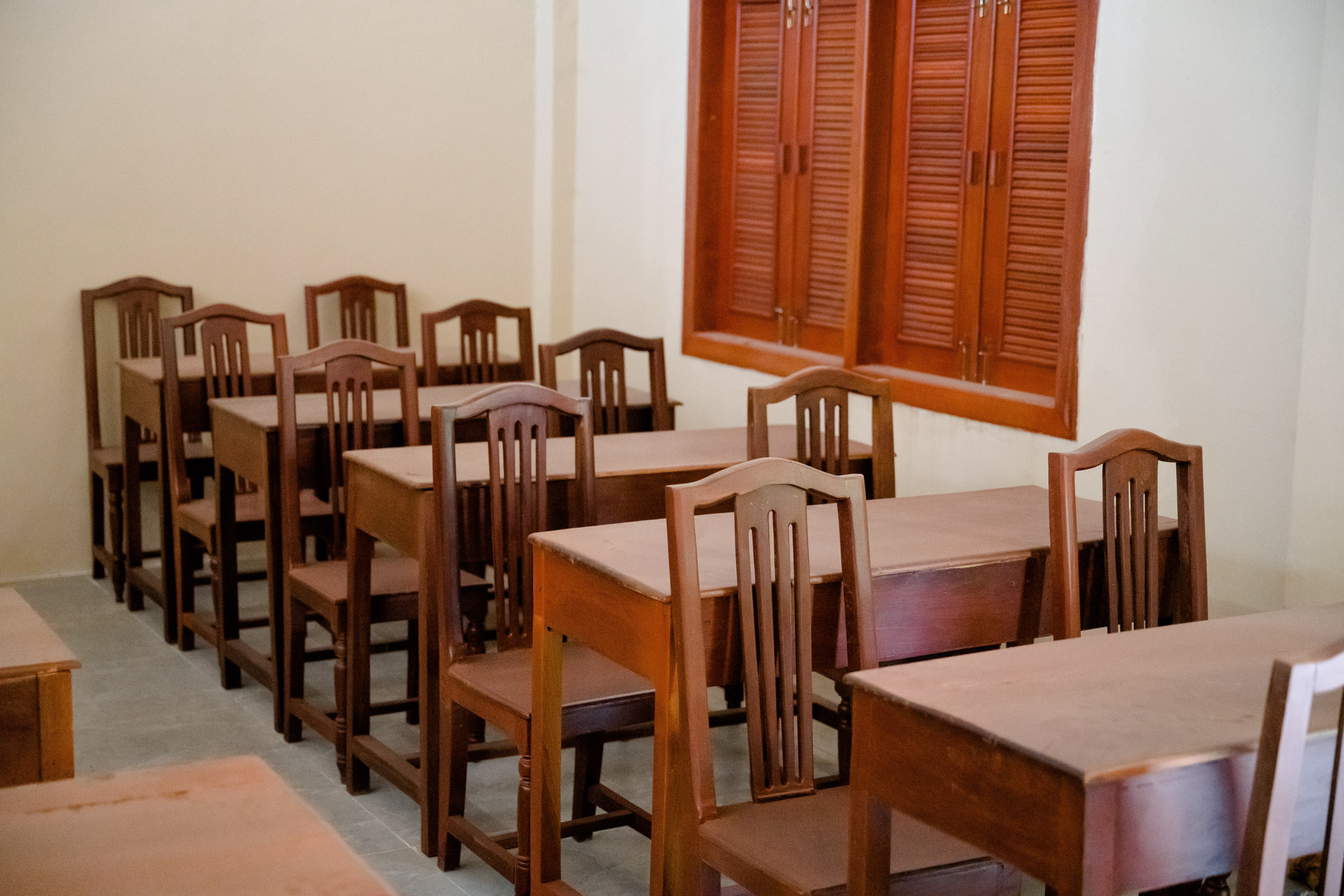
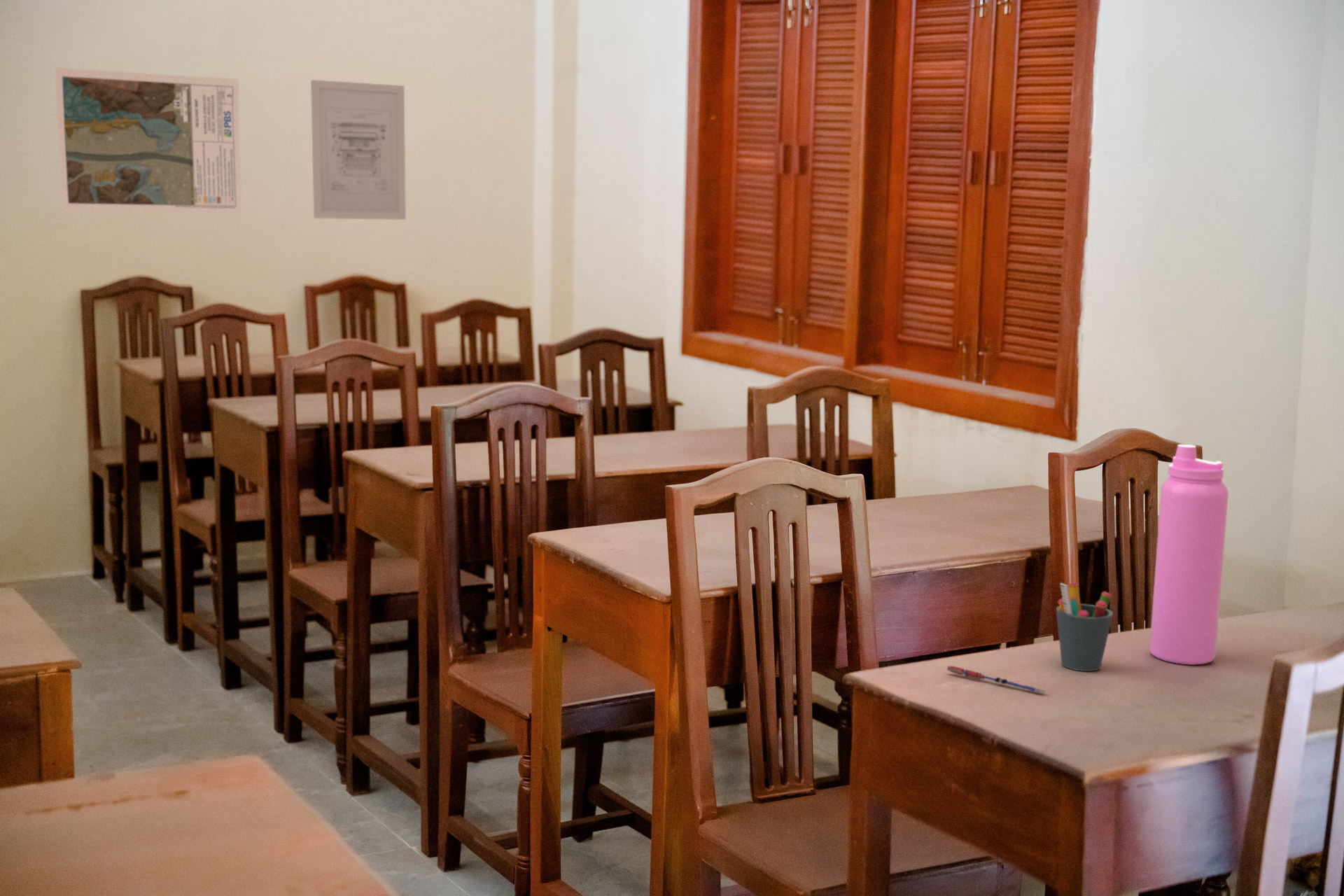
+ wall art (359, 151)
+ pen holder (1083, 623)
+ pen (995, 678)
+ map (152, 144)
+ water bottle (1189, 552)
